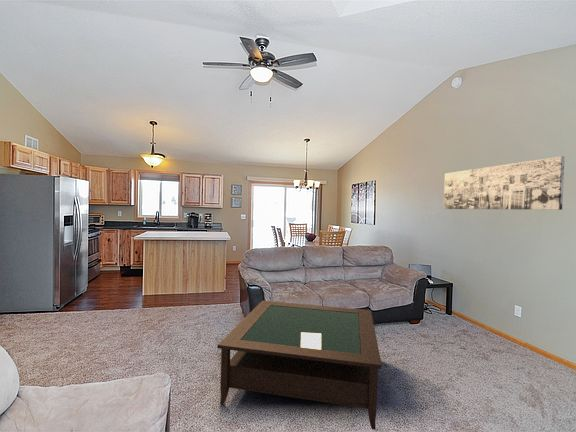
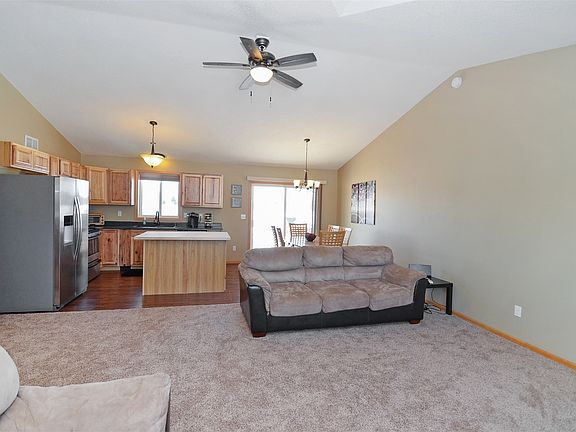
- coffee table (306, 350)
- wall art (491, 188)
